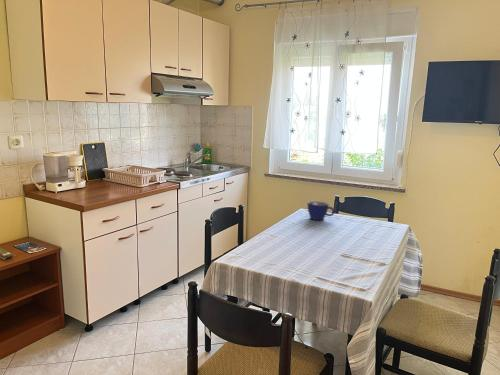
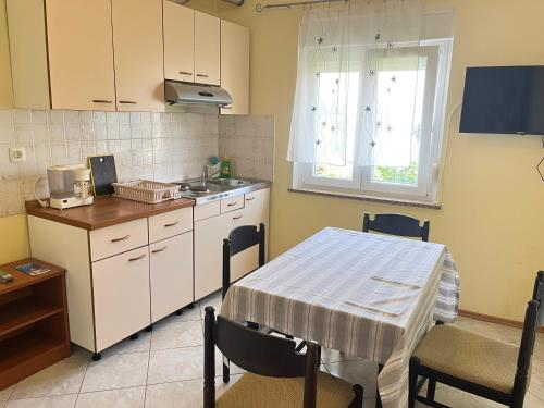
- cup (321, 211)
